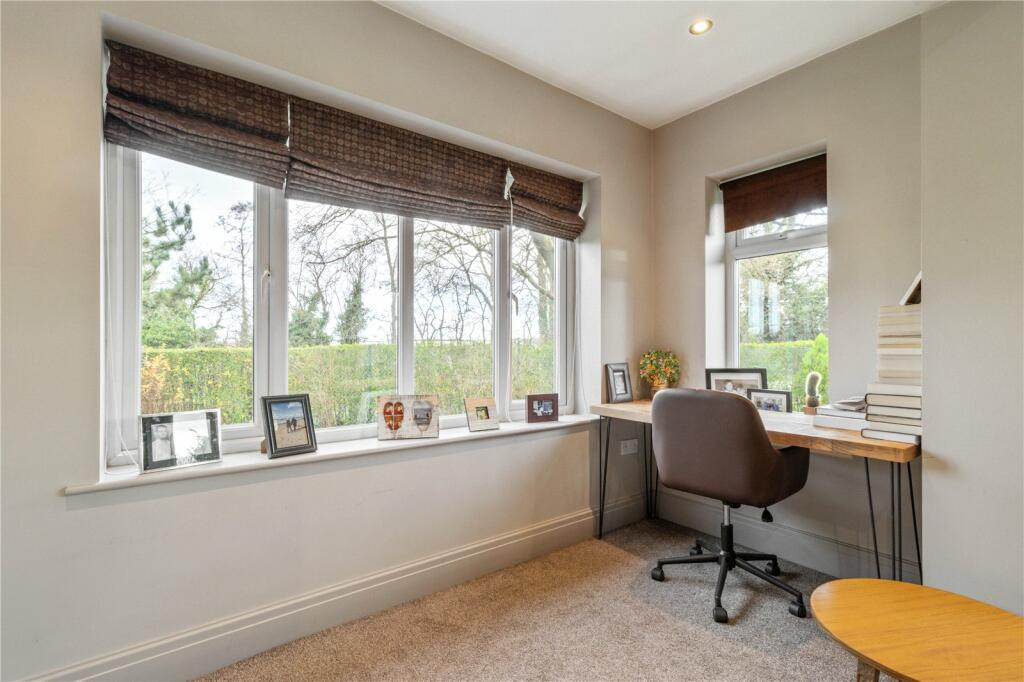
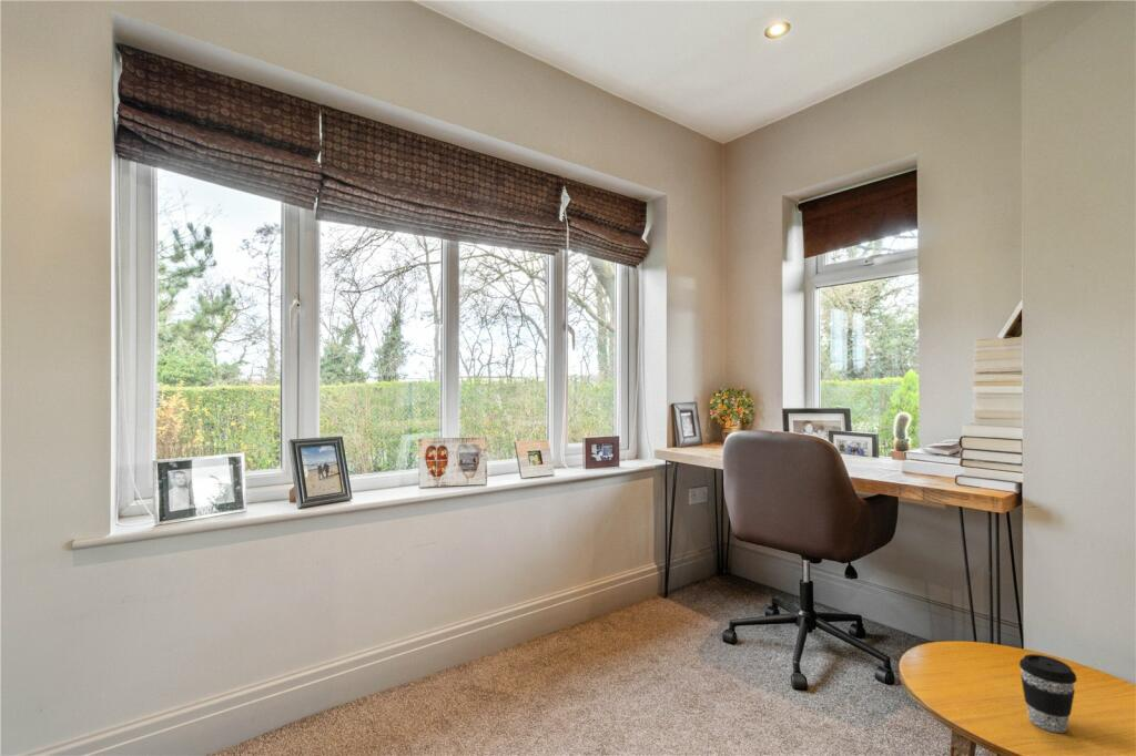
+ coffee cup (1047, 693)
